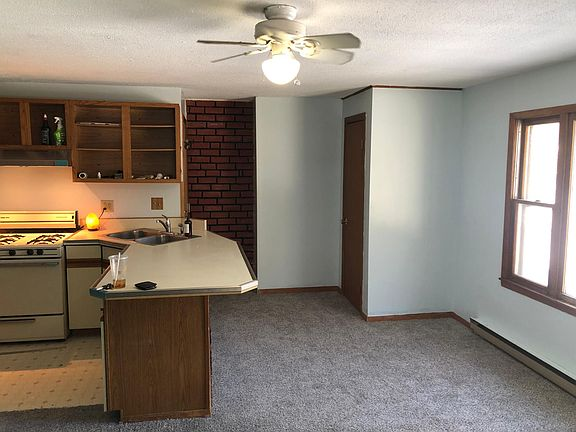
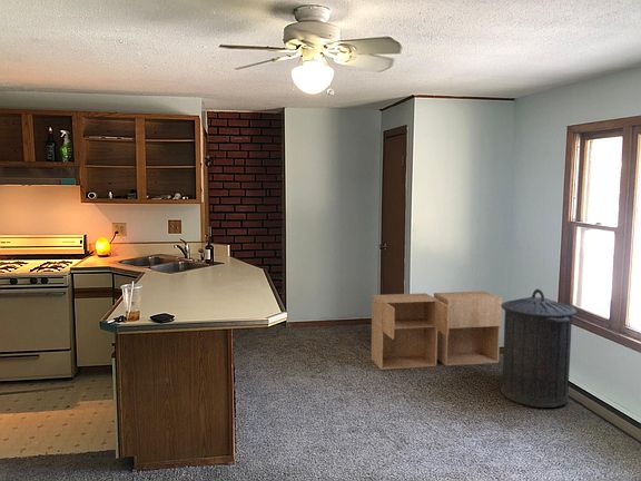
+ trash can (535, 342)
+ storage cabinet (441, 332)
